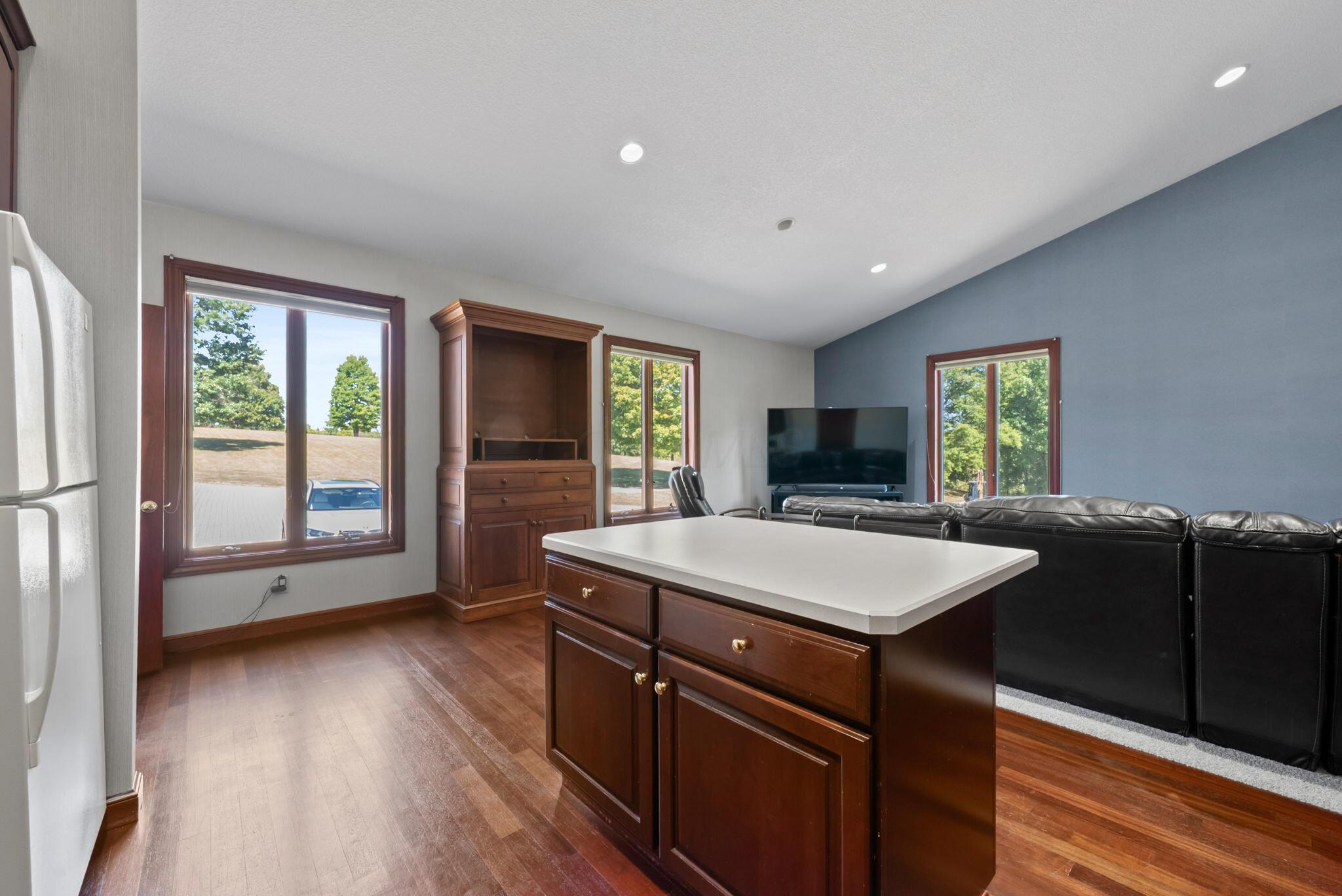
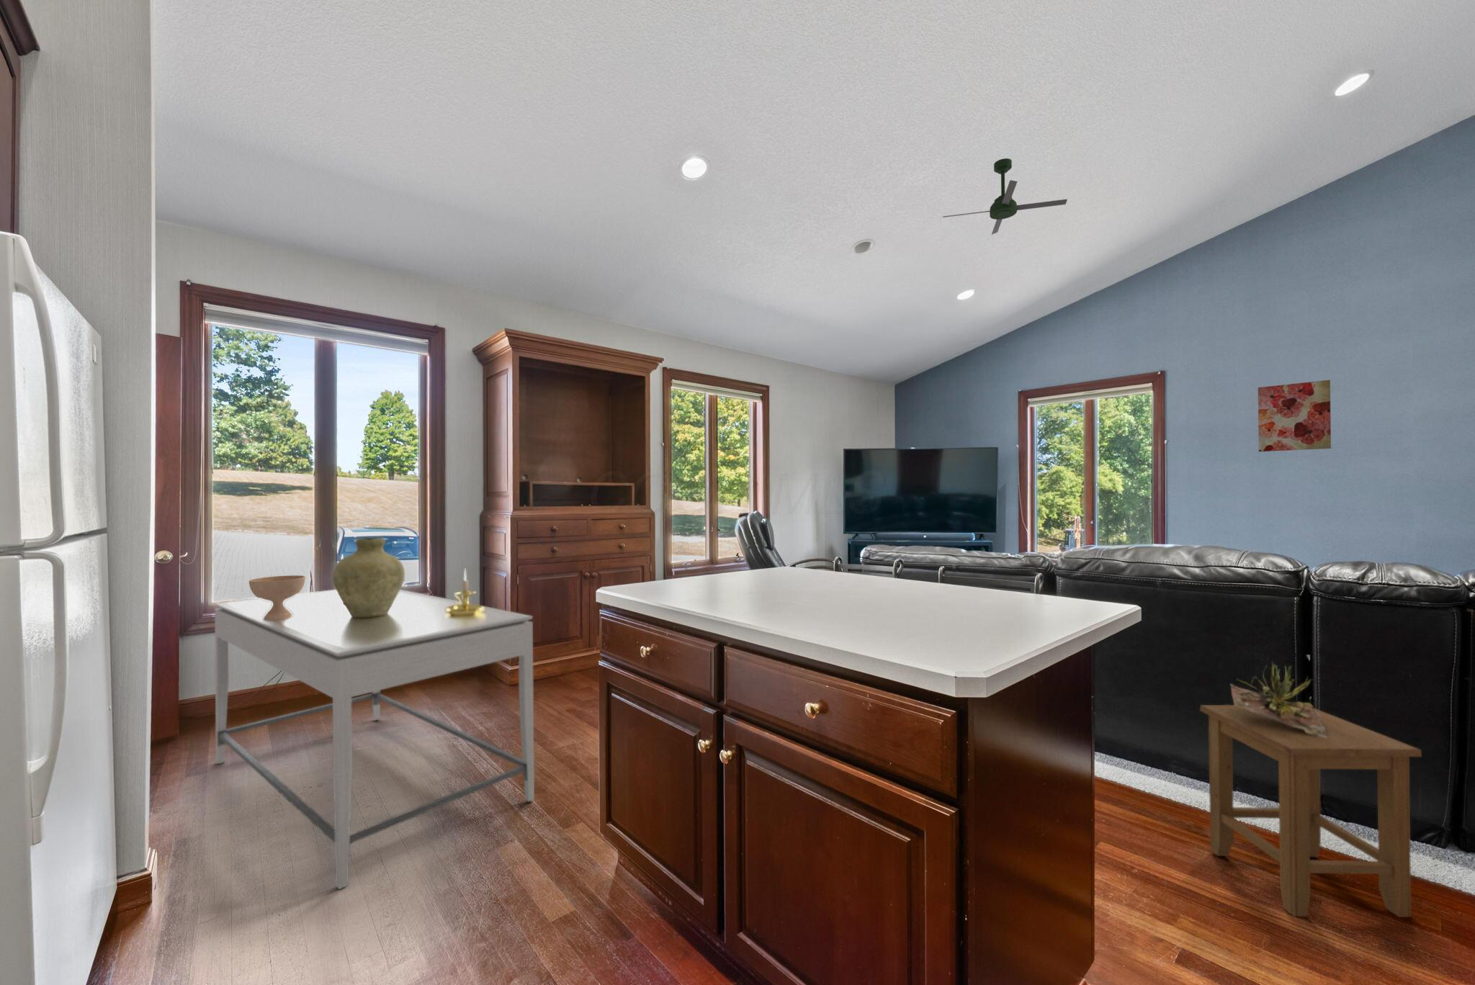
+ vase (369, 576)
+ bowl (277, 597)
+ wall art (1293, 417)
+ stool (1300, 803)
+ dining table (363, 696)
+ ceiling fan (1002, 189)
+ candle holder (464, 589)
+ succulent plant (1275, 690)
